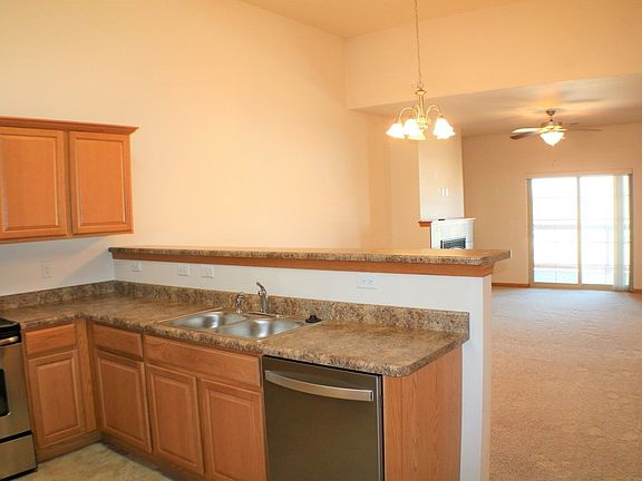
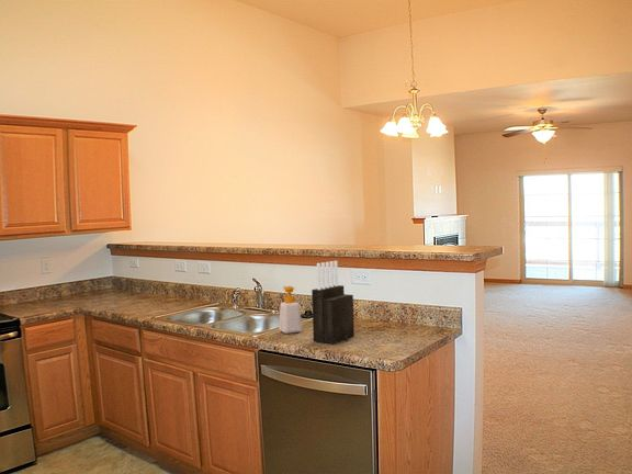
+ knife block (335, 301)
+ soap bottle (287, 307)
